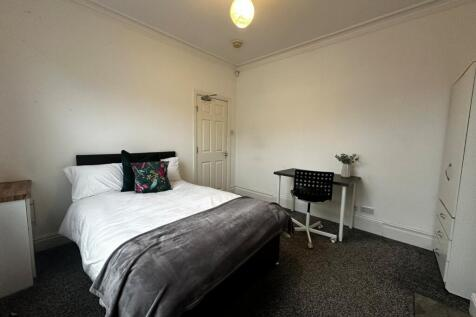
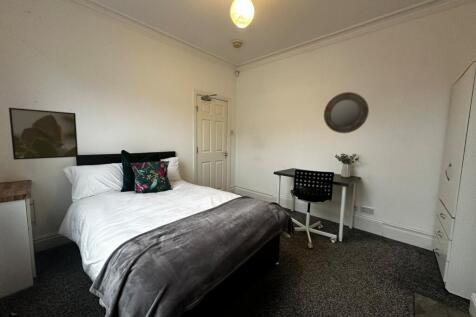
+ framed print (46, 134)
+ home mirror (344, 113)
